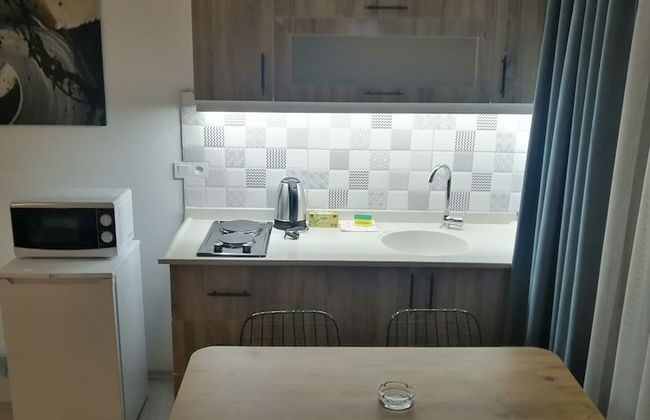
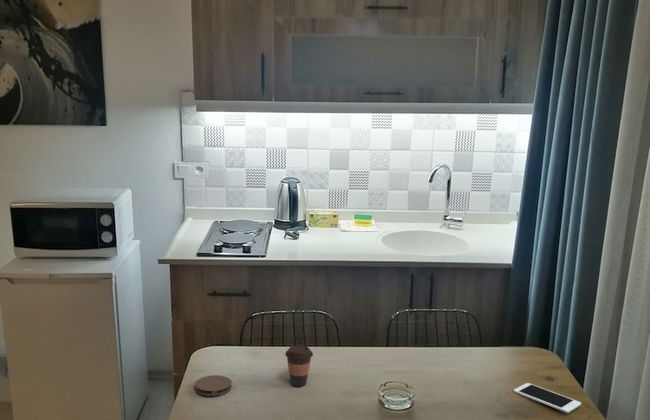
+ coffee cup (298, 366)
+ coaster (213, 385)
+ cell phone (546, 397)
